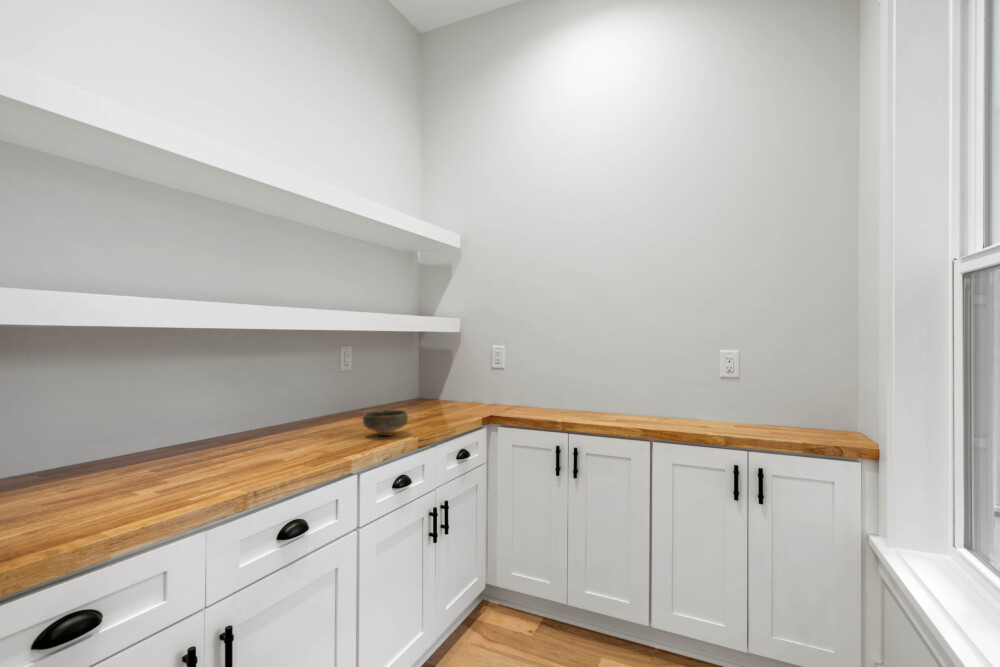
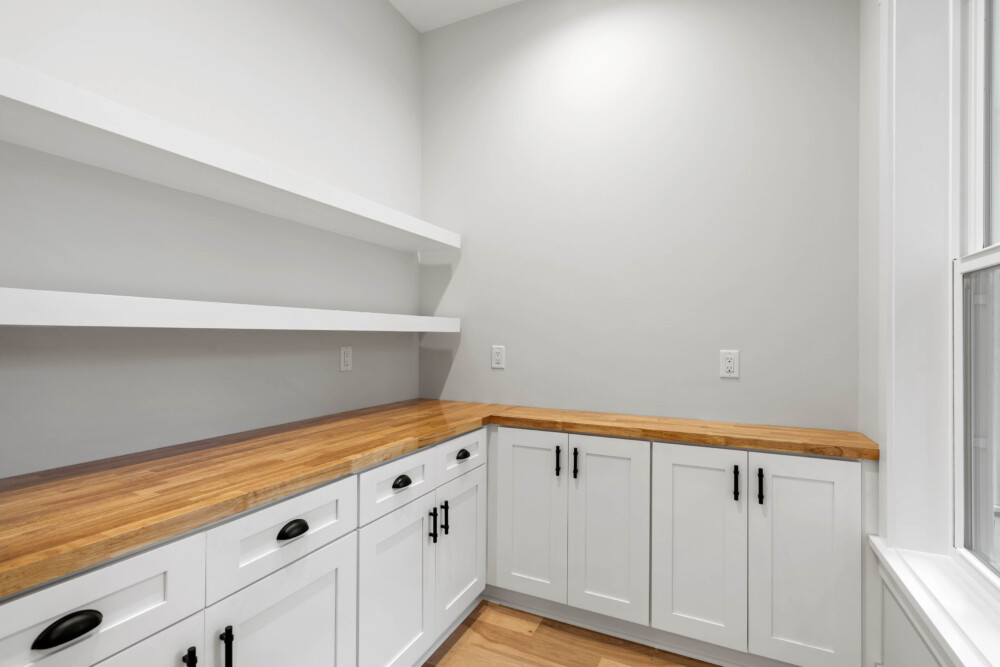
- bowl (385, 423)
